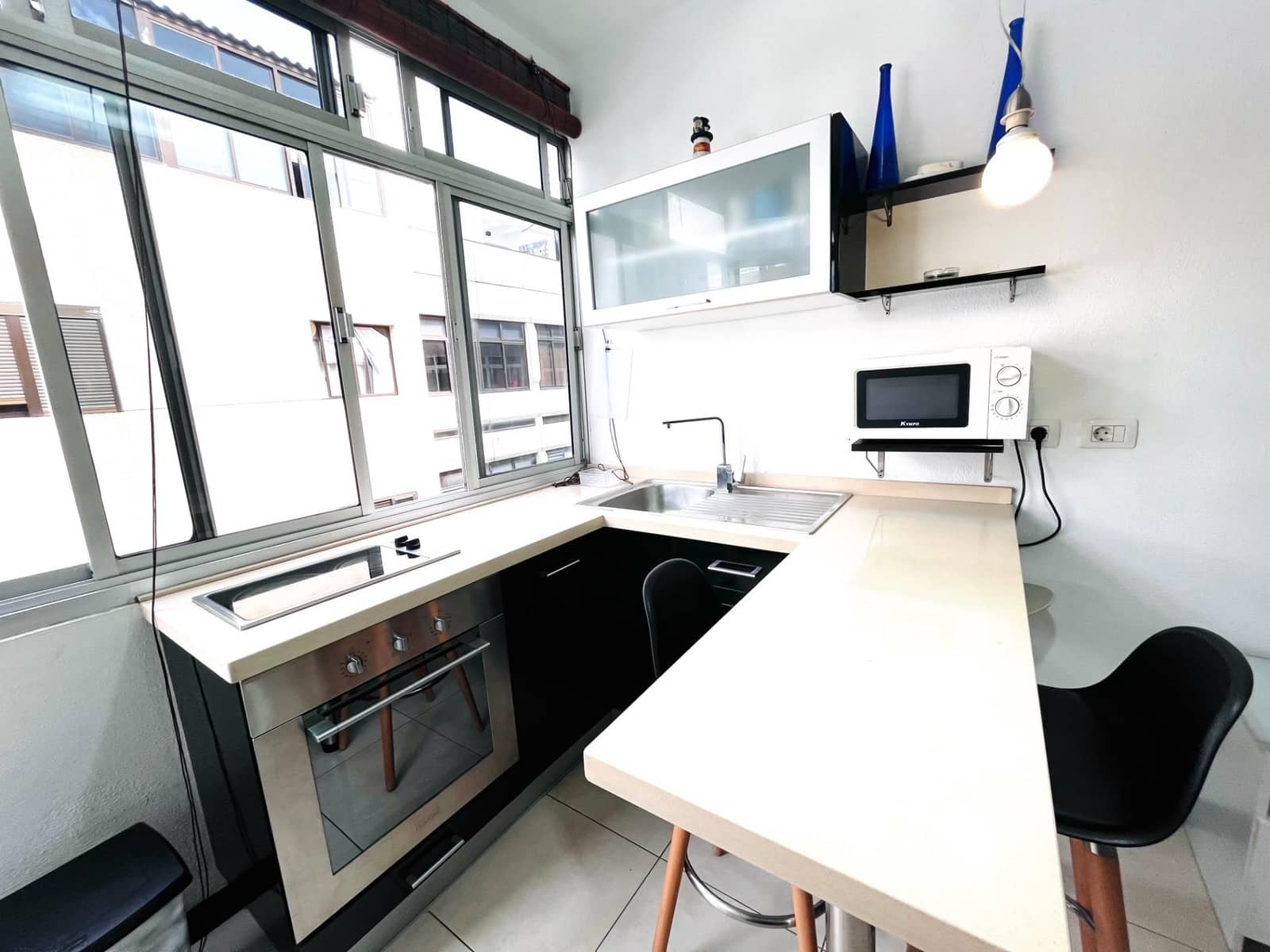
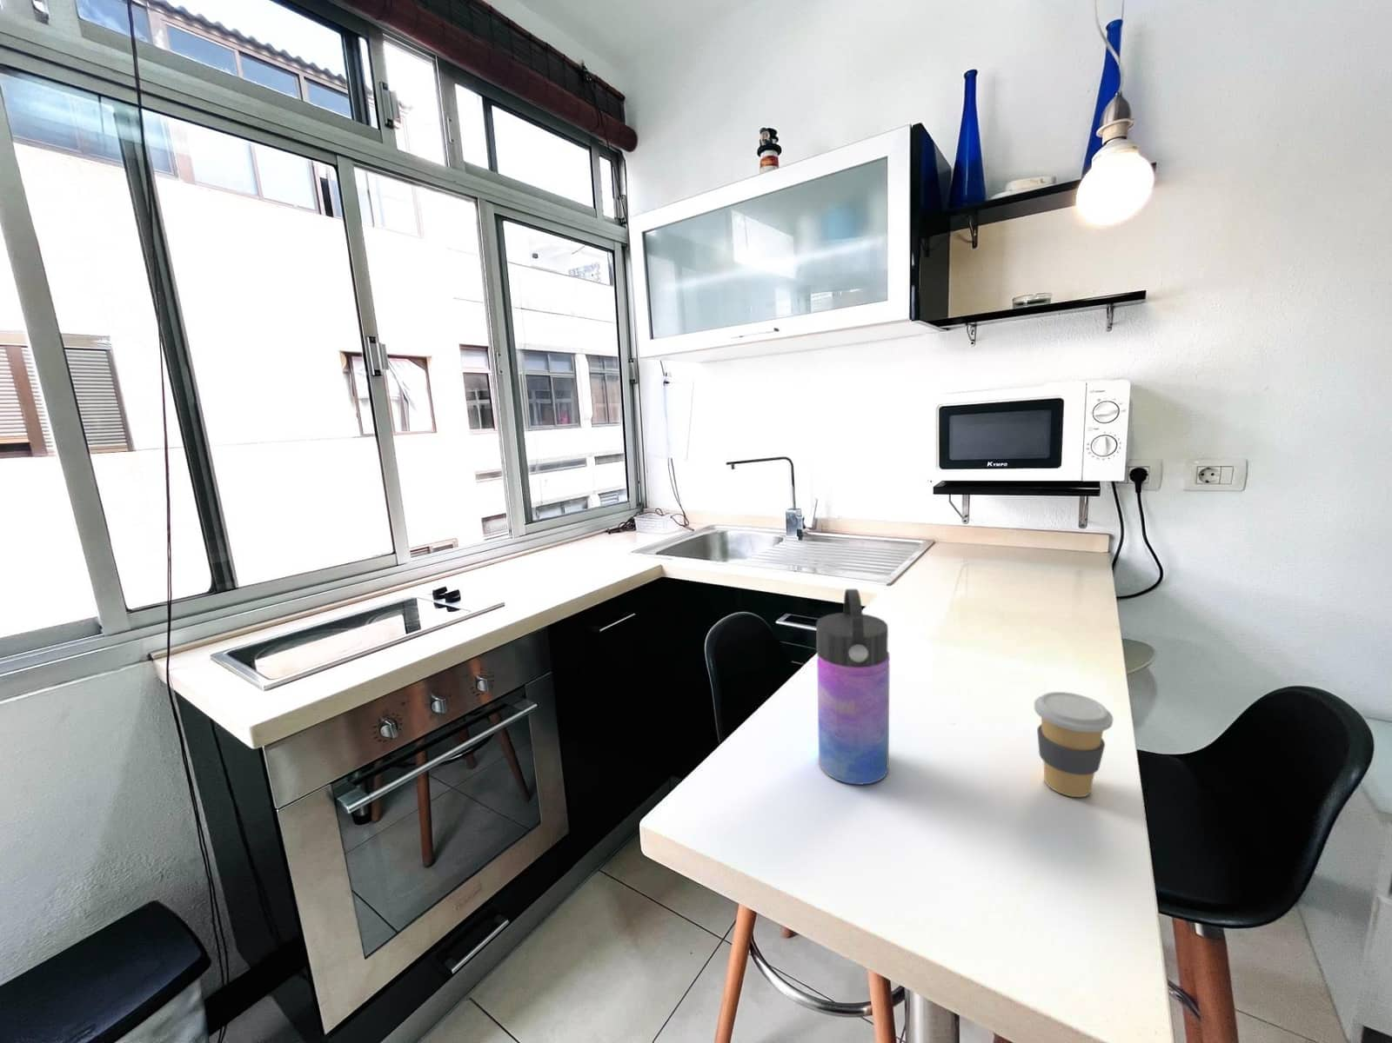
+ water bottle (853, 679)
+ coffee cup (1070, 745)
